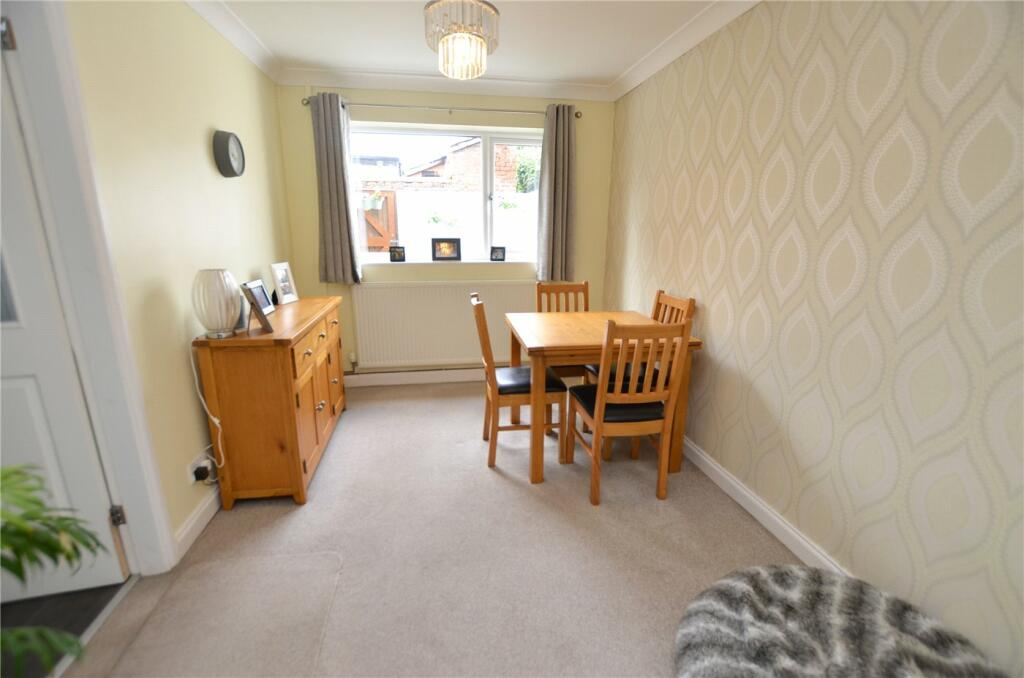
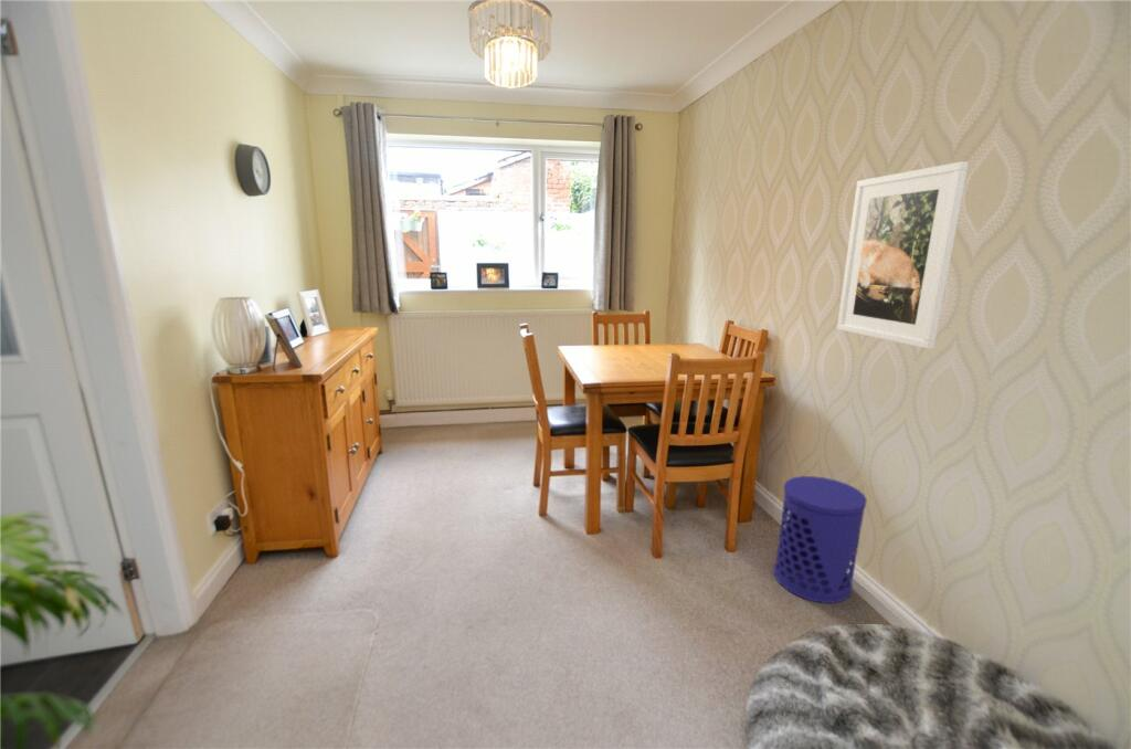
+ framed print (892, 259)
+ waste bin (817, 536)
